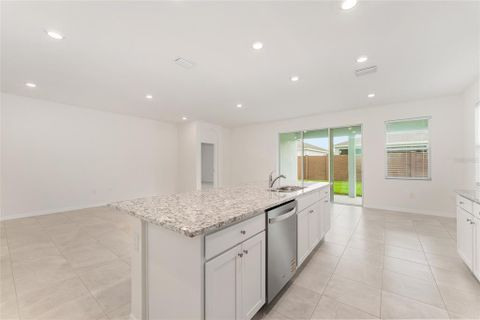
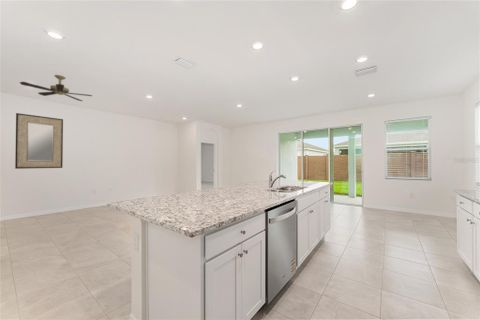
+ home mirror (40, 142)
+ ceiling fan (59, 84)
